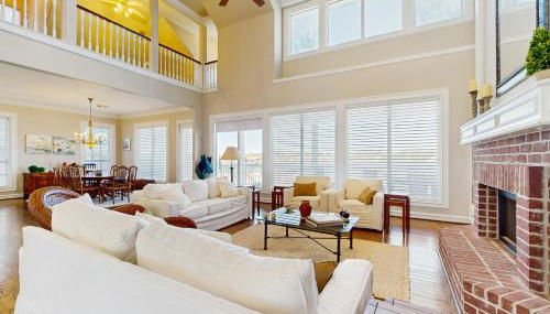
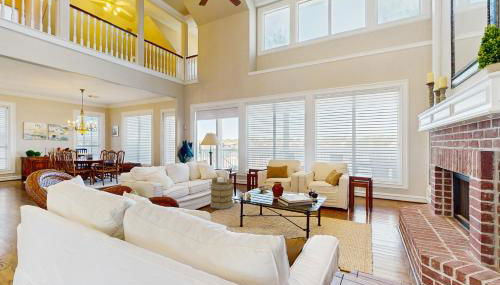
+ bucket (222, 192)
